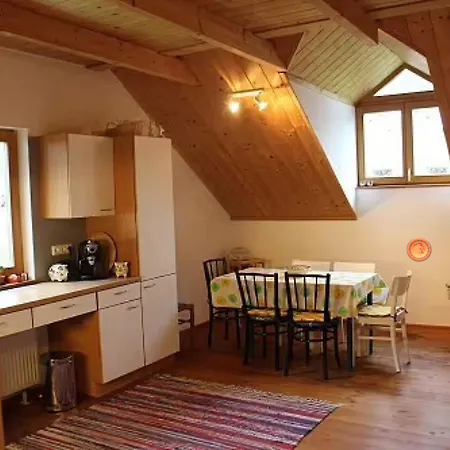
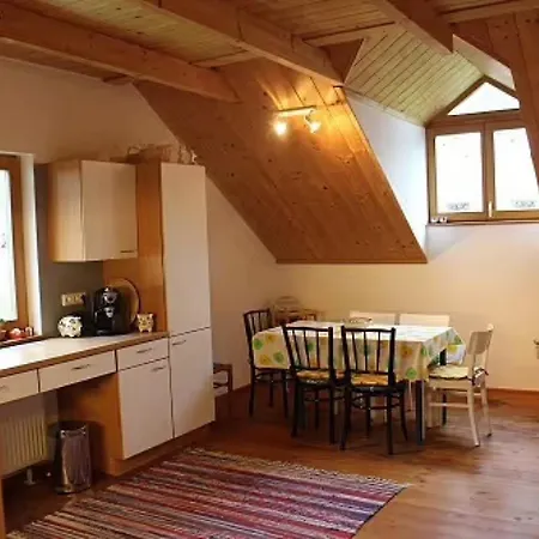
- decorative plate (419, 249)
